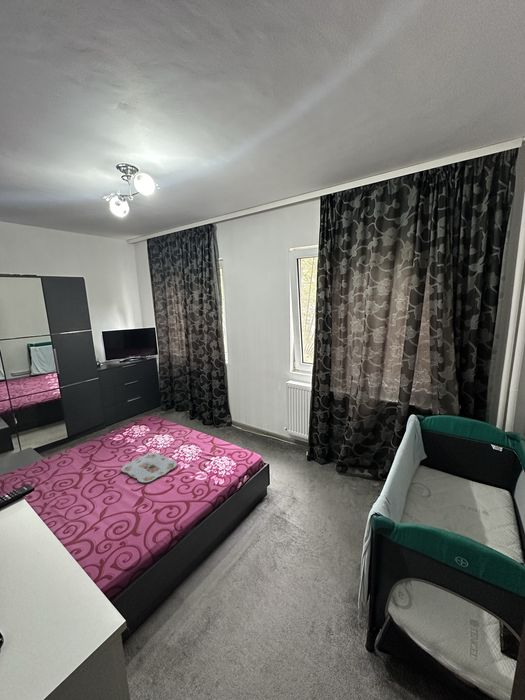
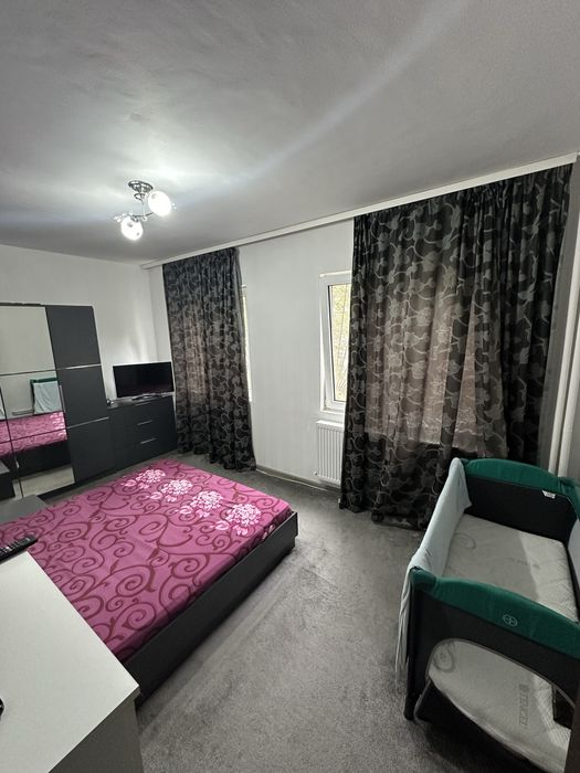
- serving tray (149, 466)
